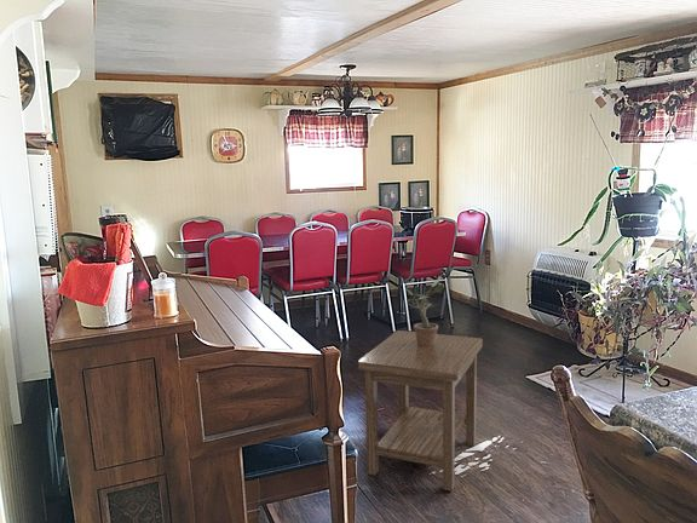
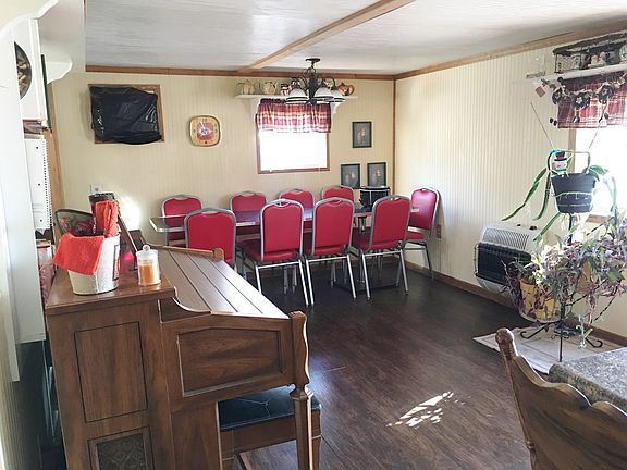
- side table (421, 408)
- potted plant (422, 309)
